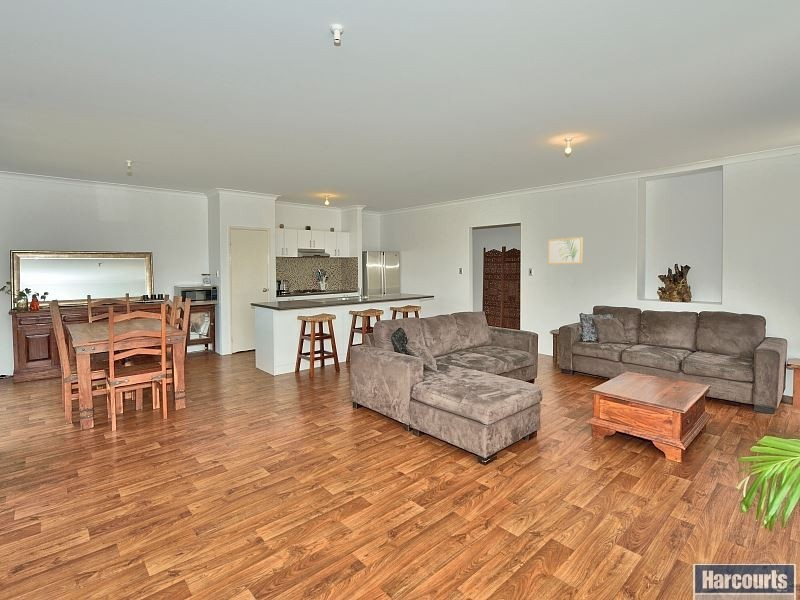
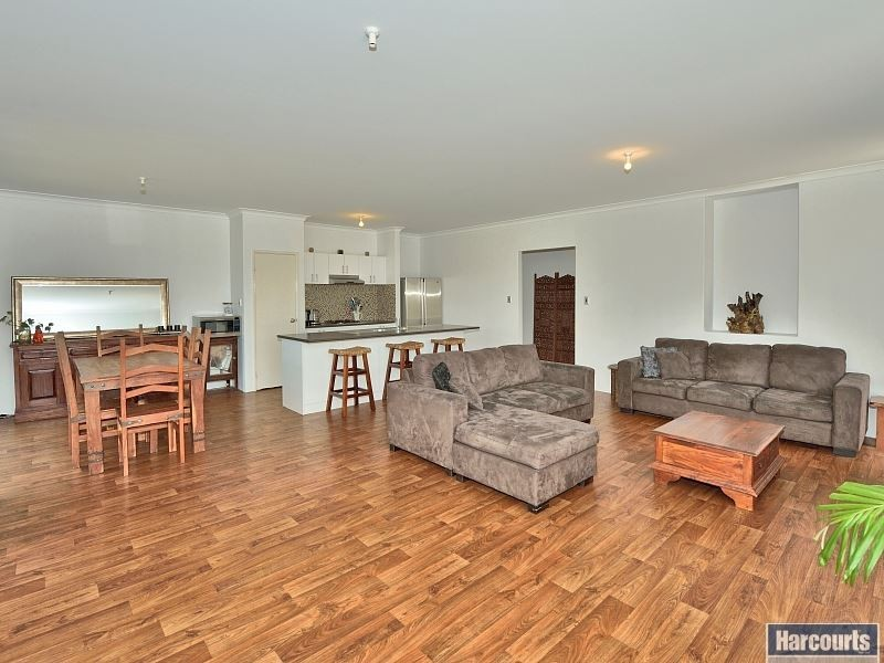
- wall art (564, 251)
